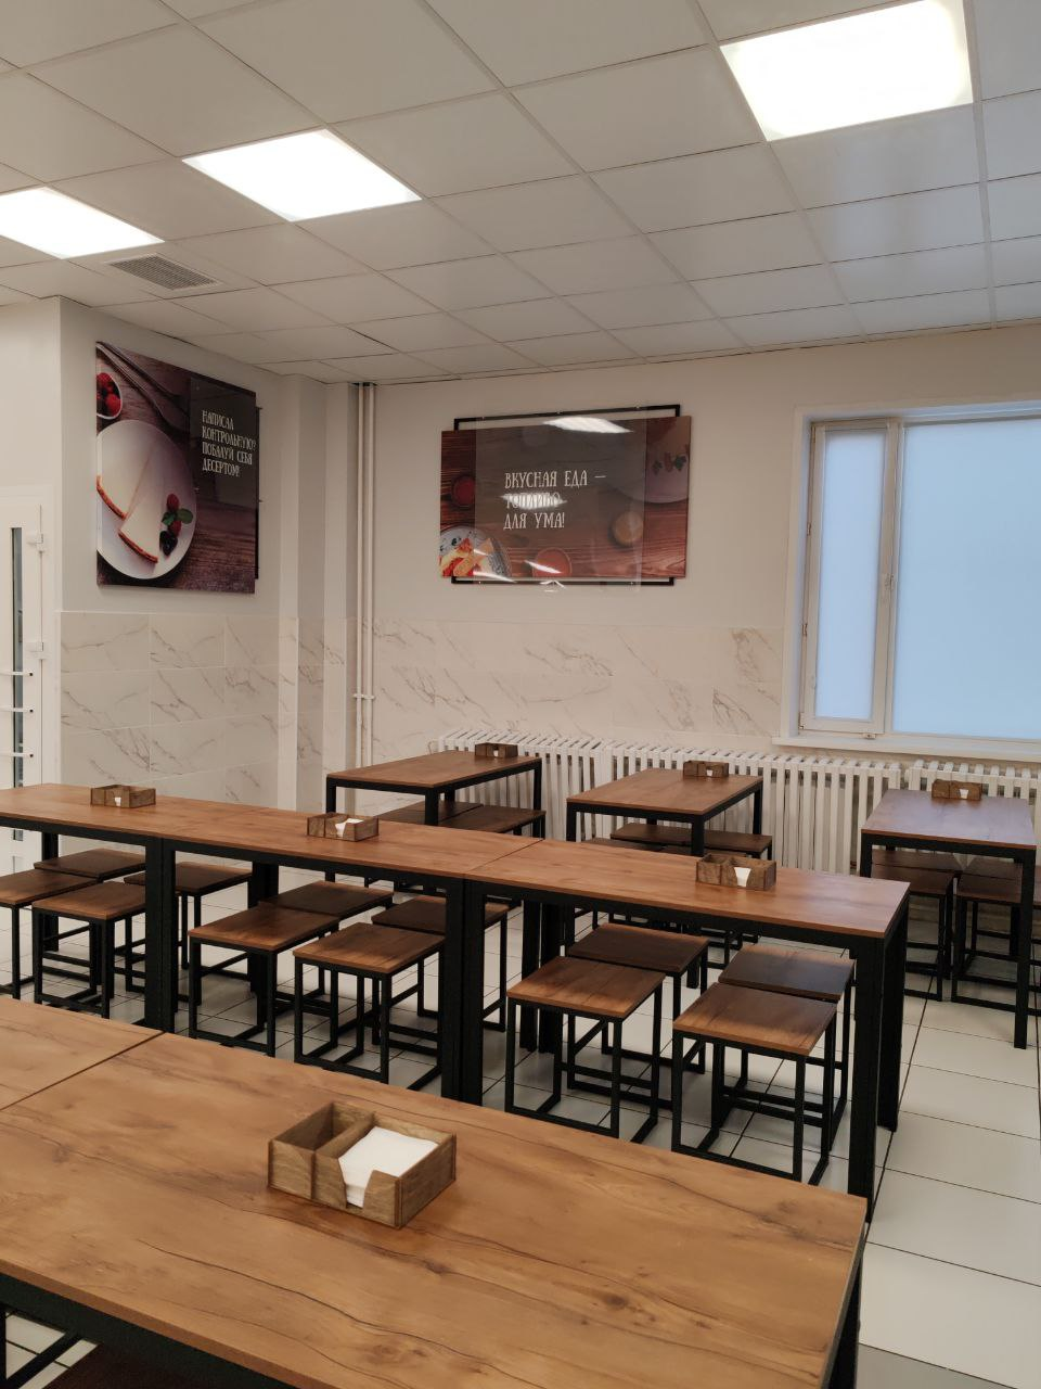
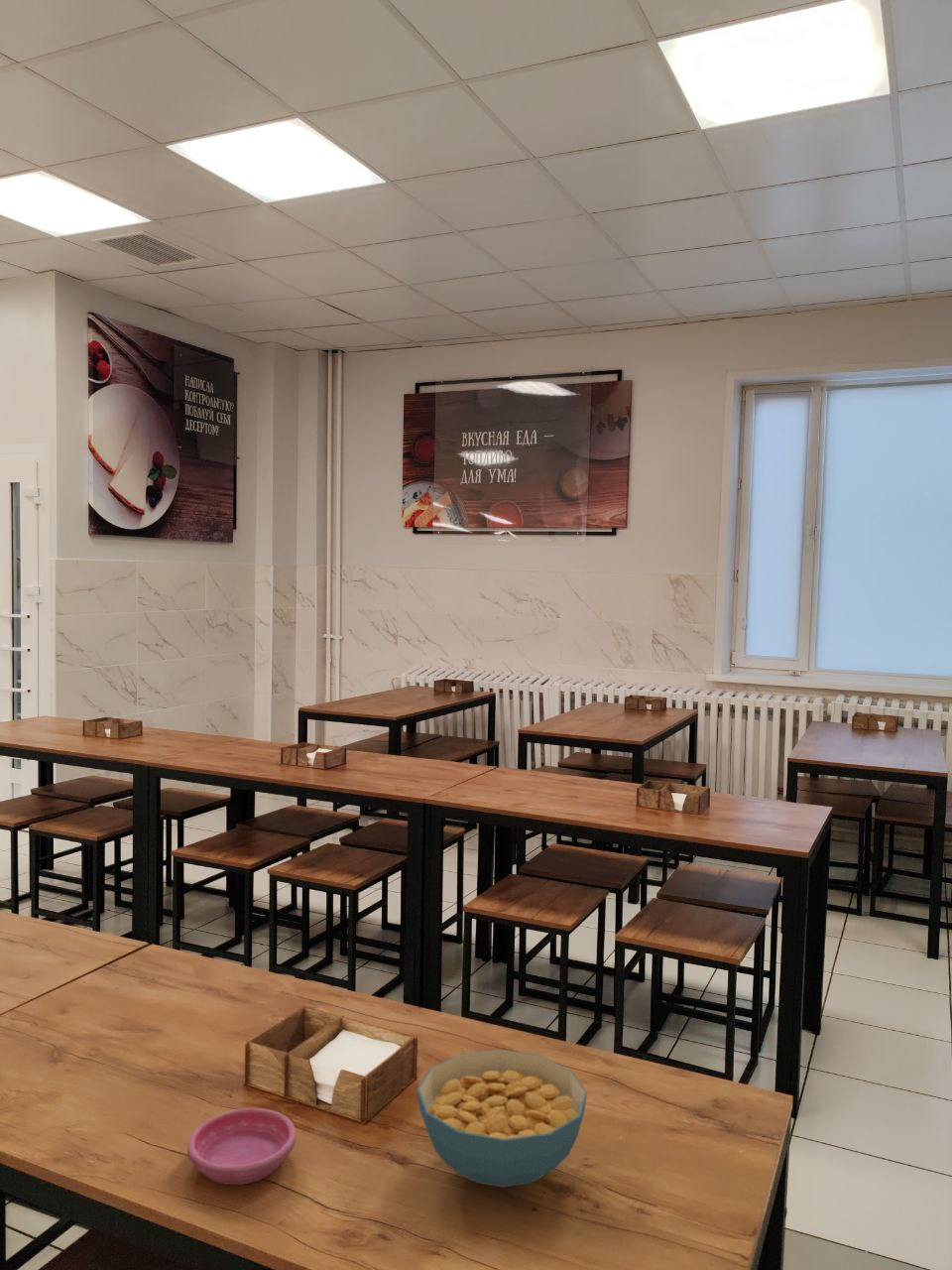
+ cereal bowl (501, 1130)
+ saucer (242, 1148)
